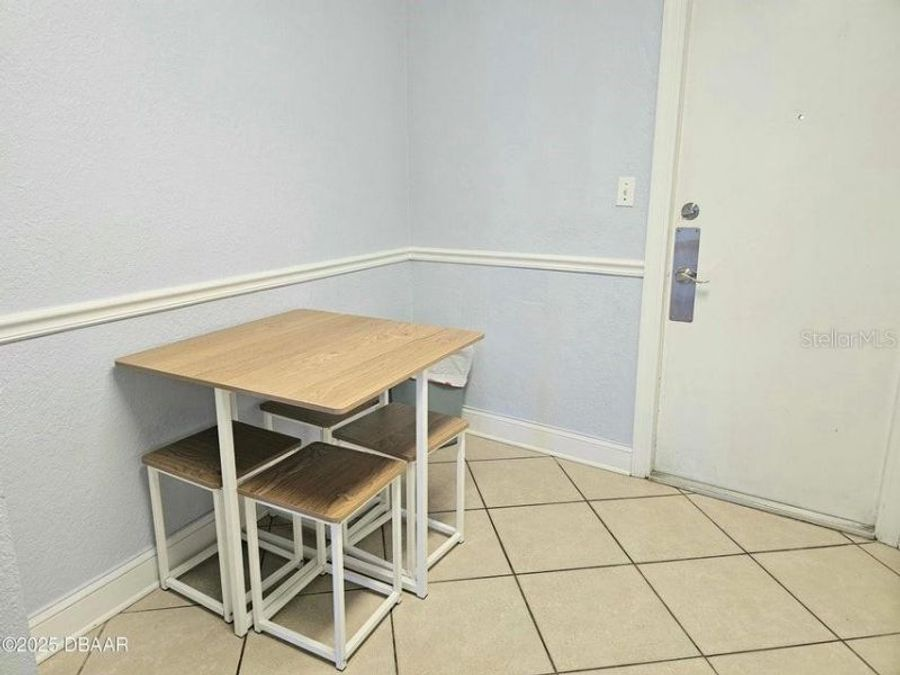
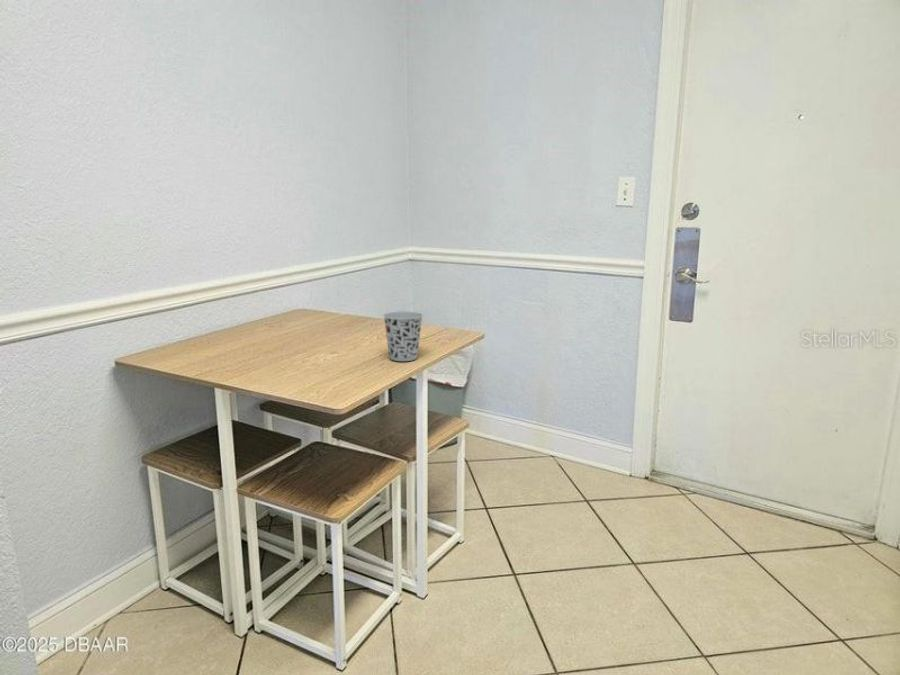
+ cup (403, 336)
